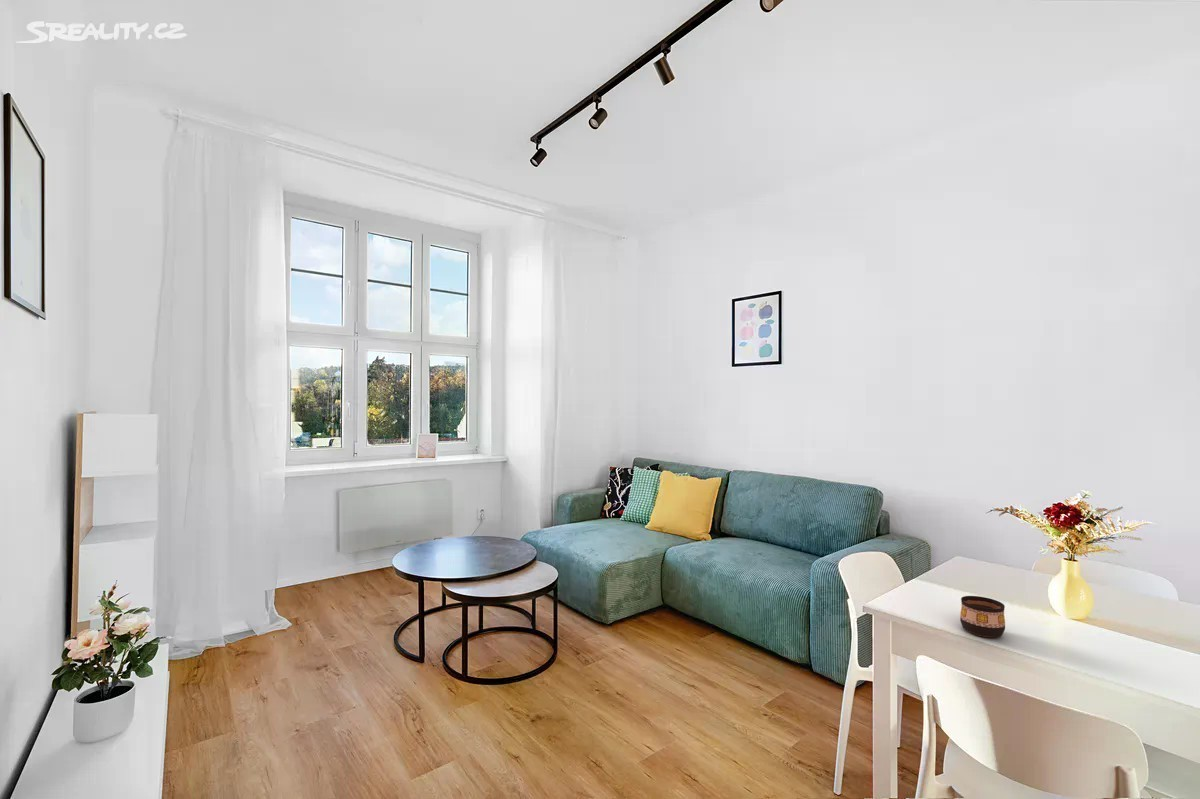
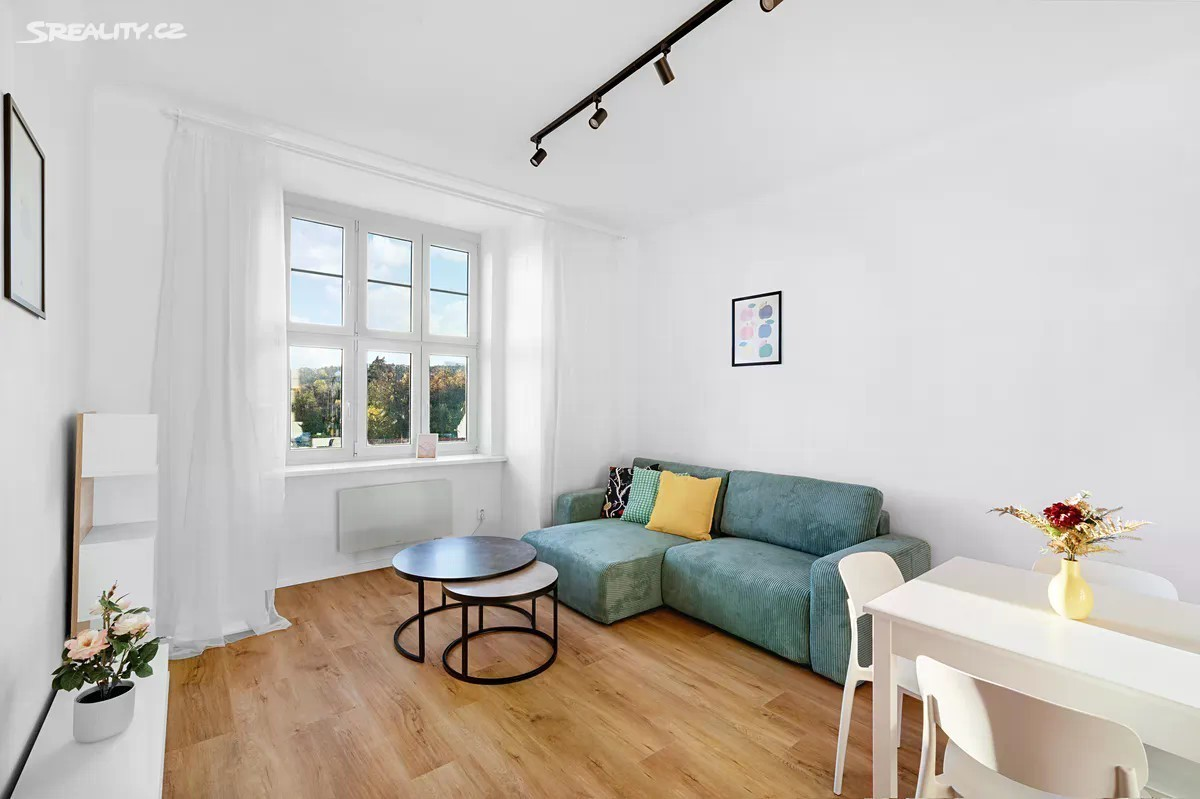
- cup (984, 616)
